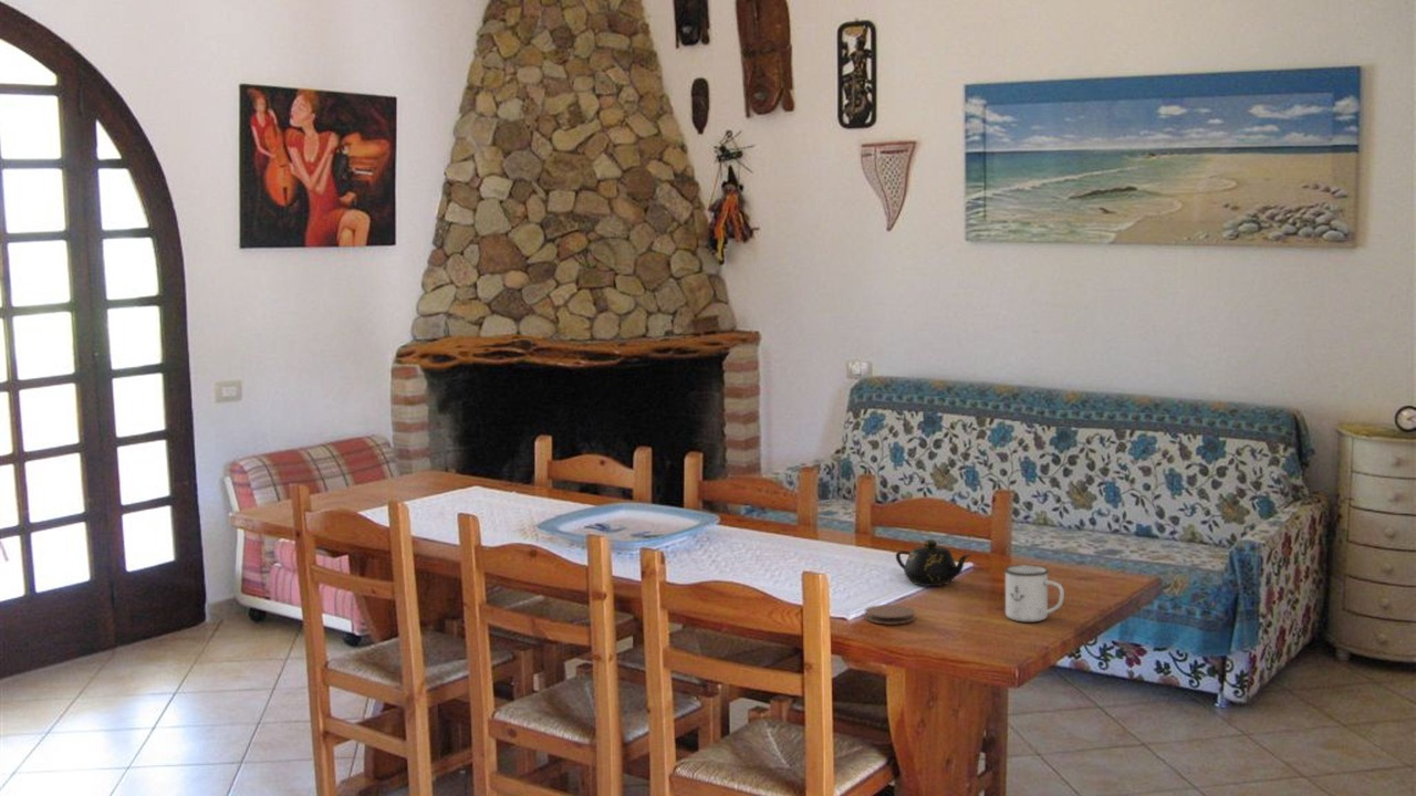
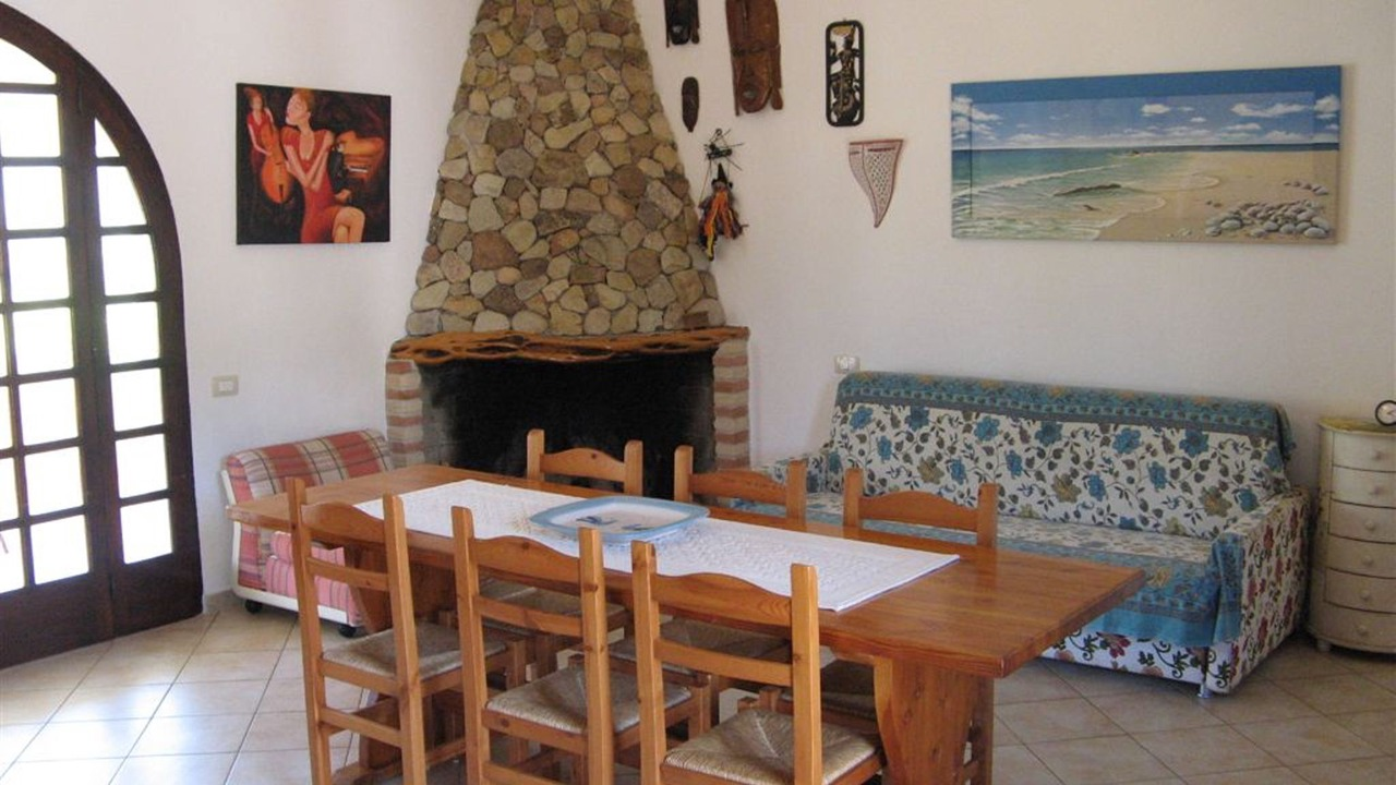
- mug (1034, 594)
- teapot (933, 562)
- coaster (889, 614)
